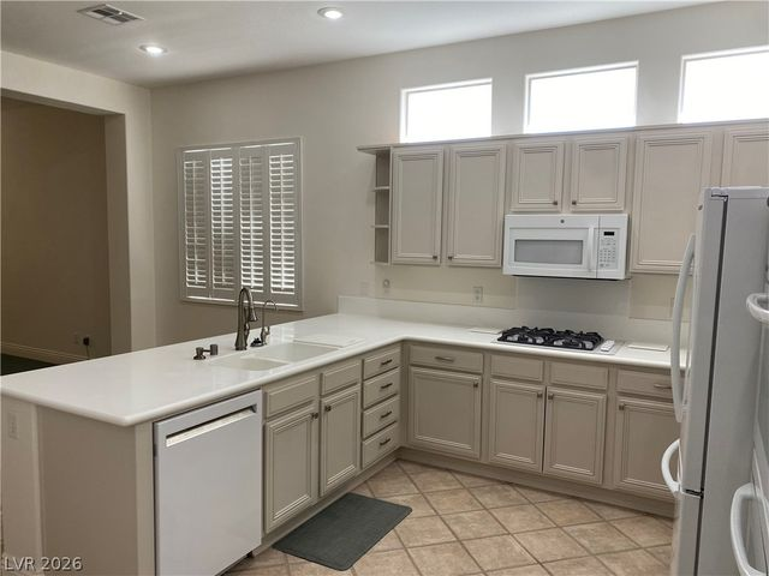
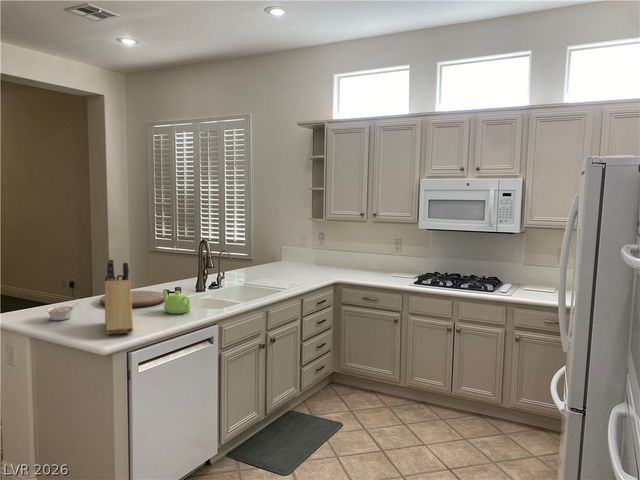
+ legume (61, 312)
+ knife block (117, 294)
+ cutting board (133, 298)
+ teapot (176, 301)
